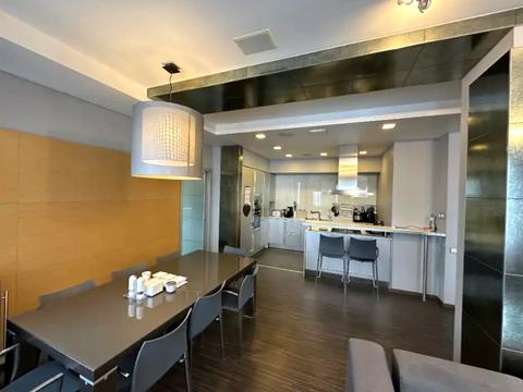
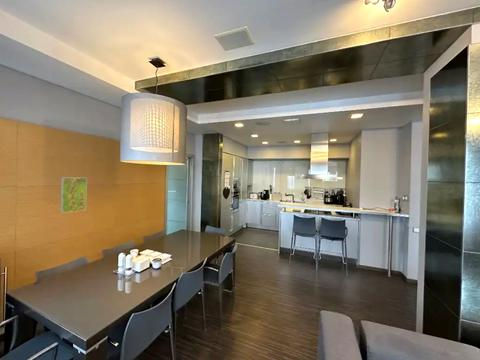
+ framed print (74, 194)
